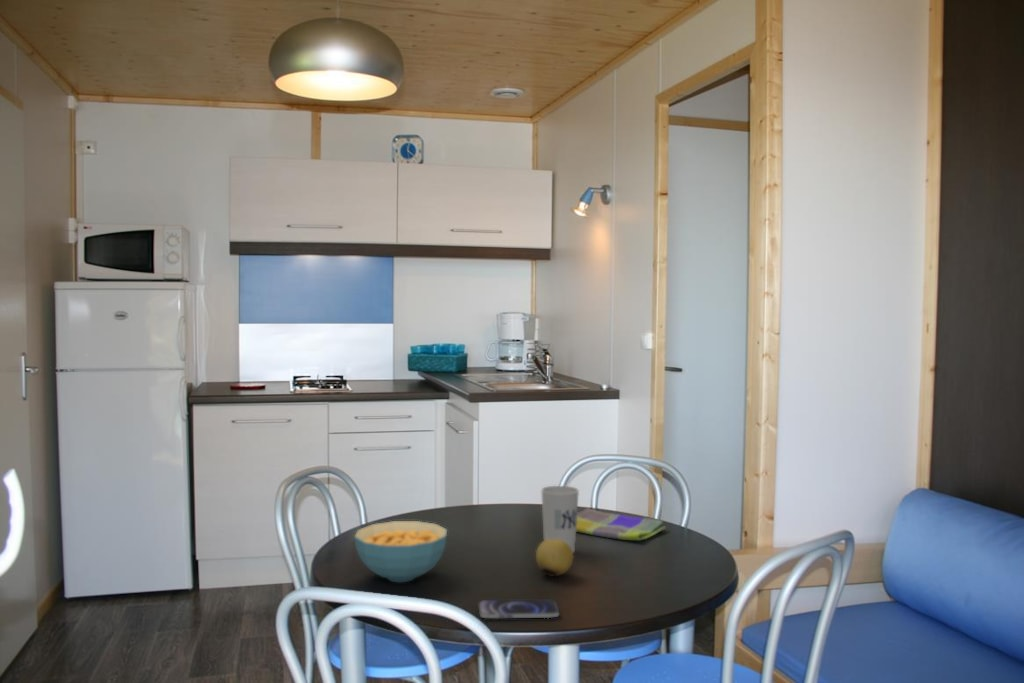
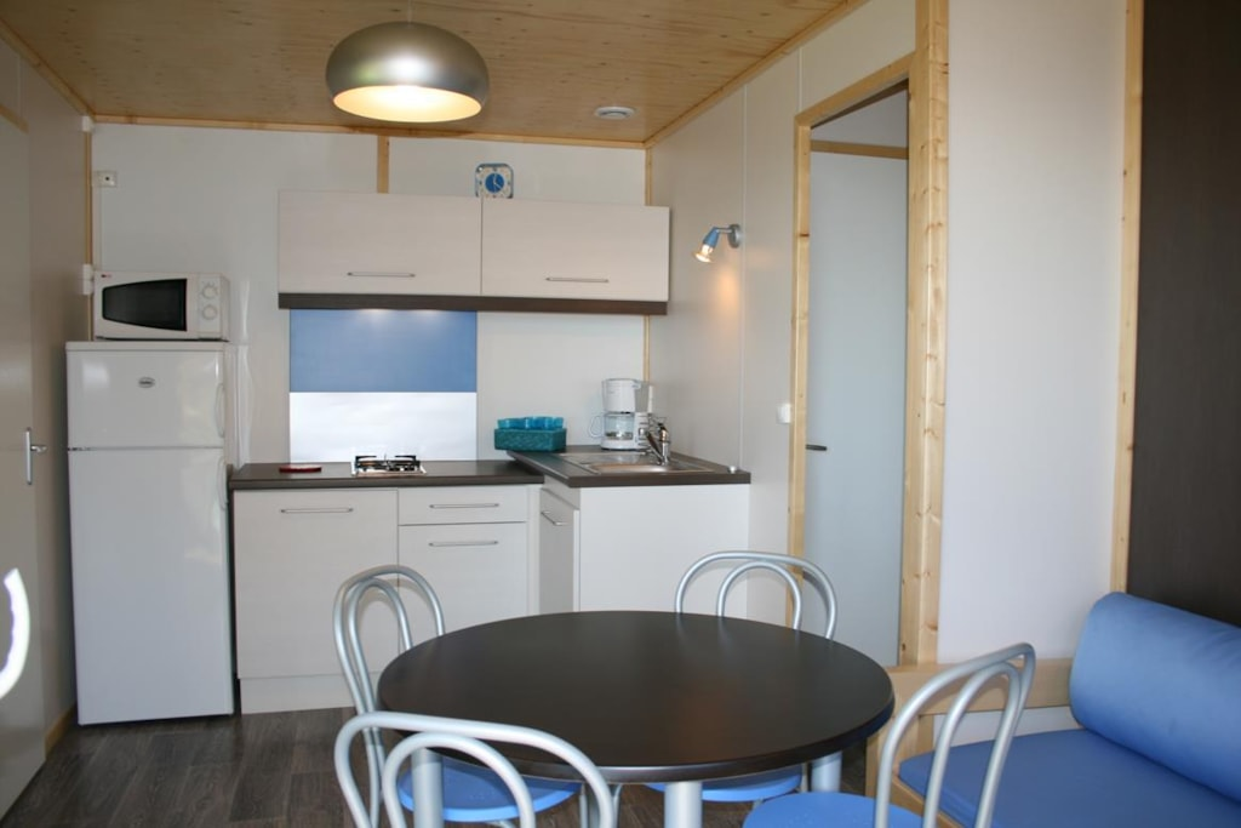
- cup (559, 520)
- smartphone (518, 608)
- dish towel (611, 524)
- cereal bowl (401, 555)
- fruit (554, 557)
